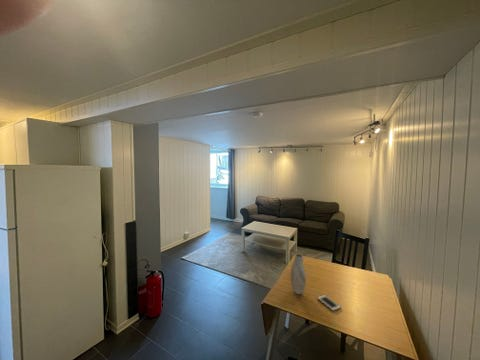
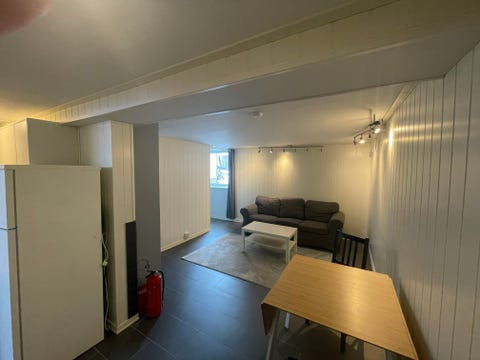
- cell phone (328, 302)
- vase (298, 273)
